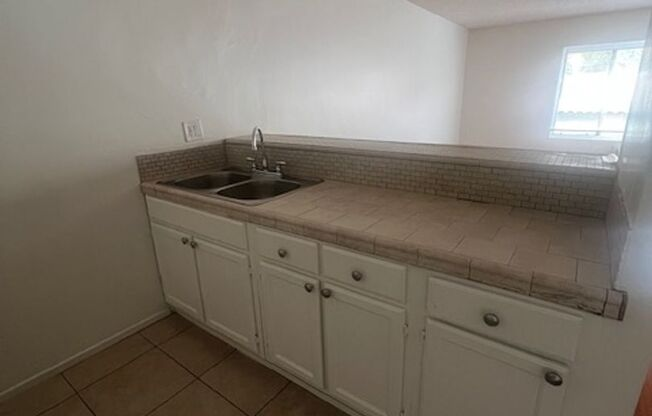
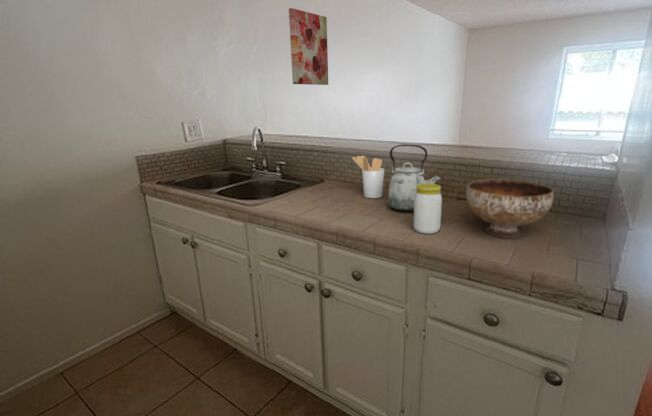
+ bowl (506, 210)
+ kettle (414, 177)
+ wall art (310, 49)
+ utensil holder (368, 175)
+ jar (427, 208)
